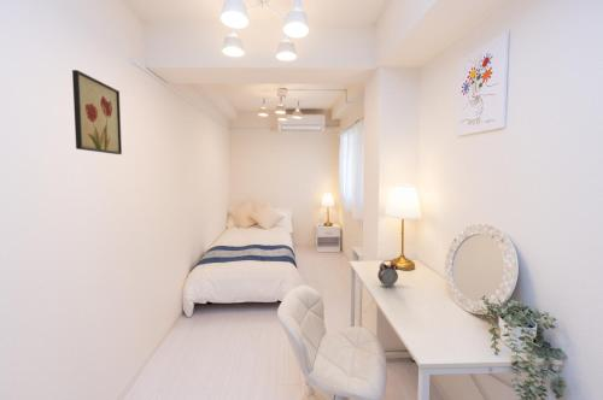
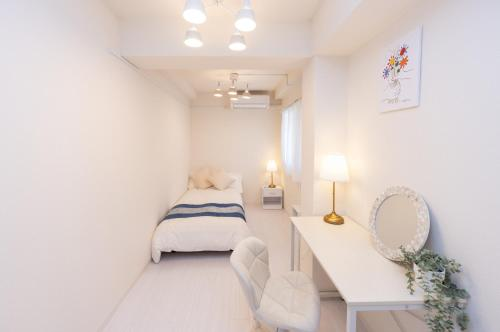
- alarm clock (387, 272)
- wall art (98, 117)
